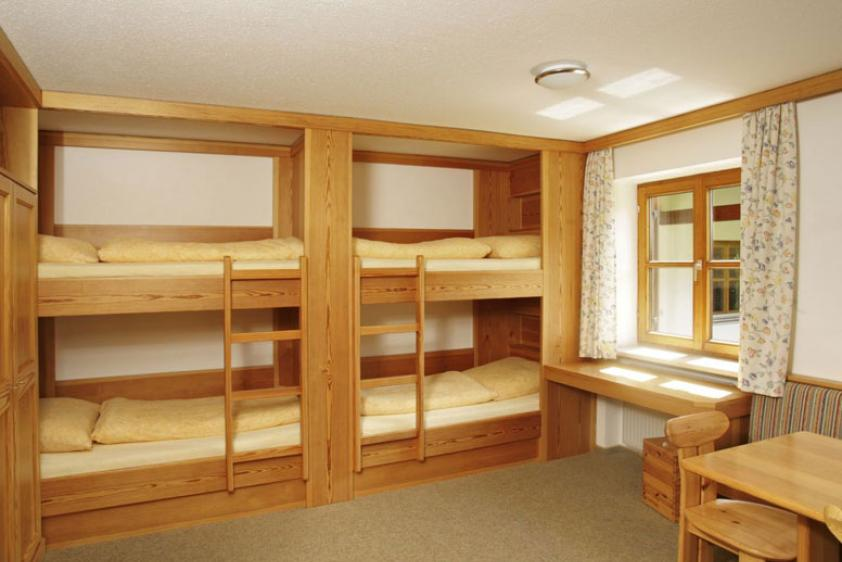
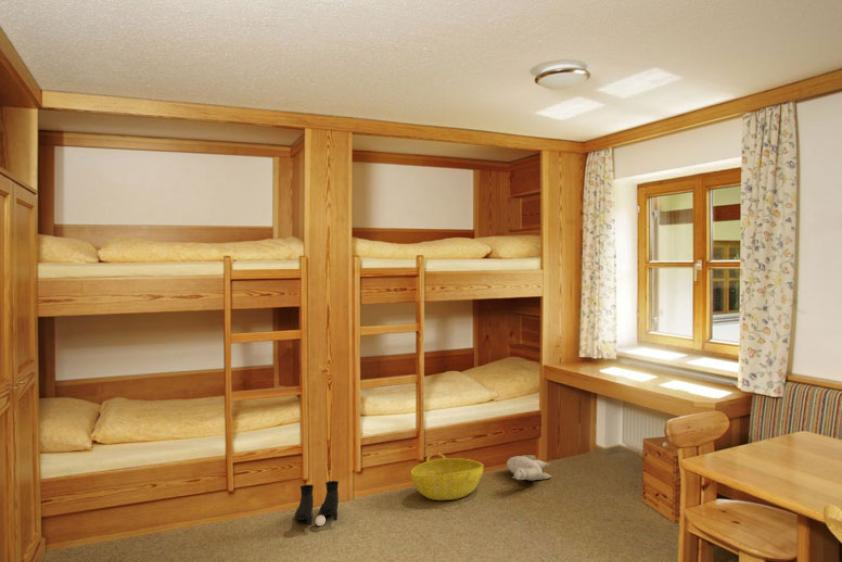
+ boots (312, 498)
+ basket (447, 477)
+ plush toy (525, 469)
